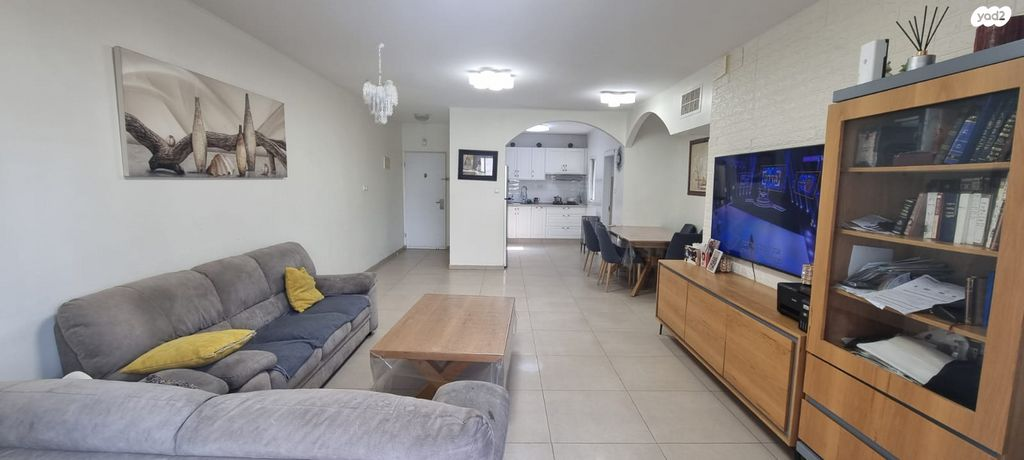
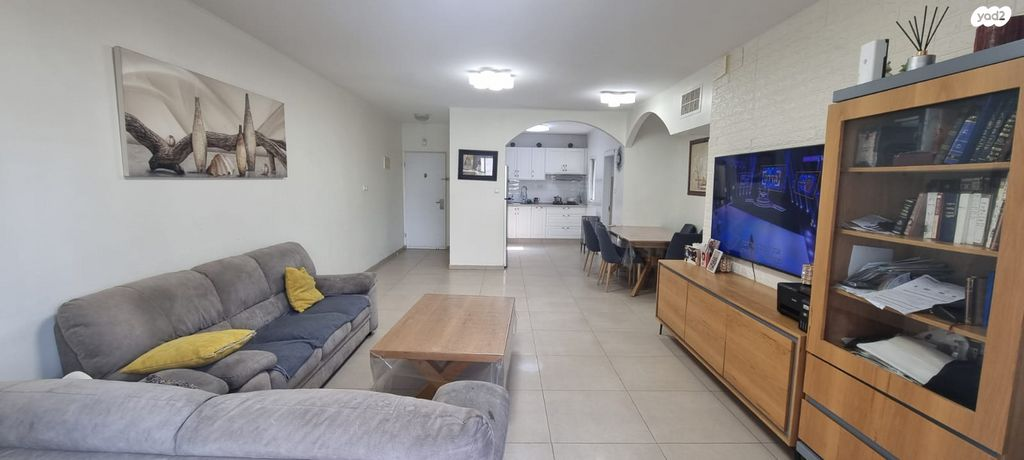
- chandelier (380, 83)
